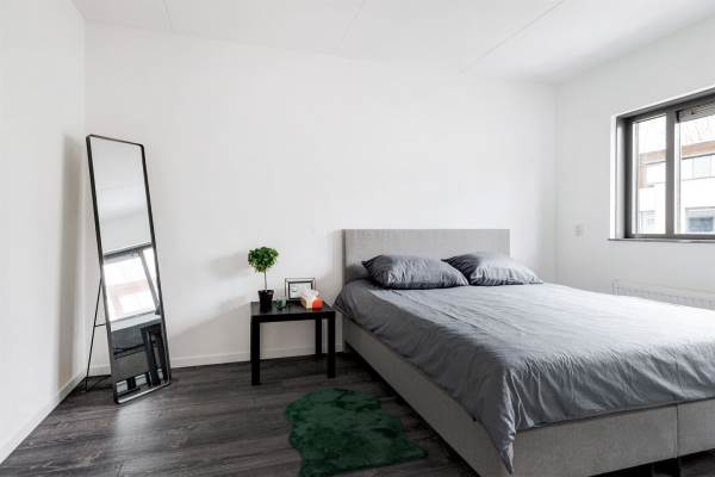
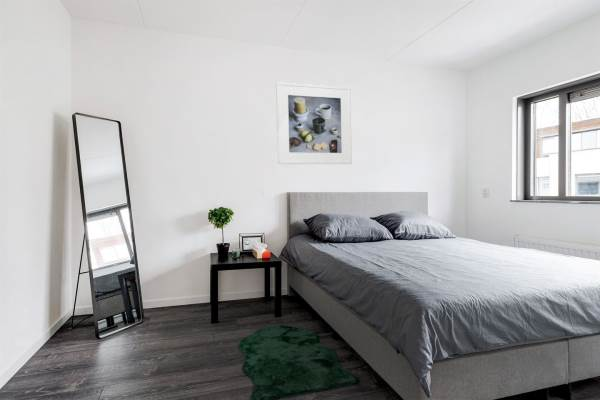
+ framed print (315, 124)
